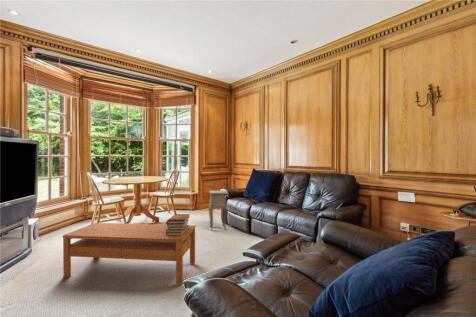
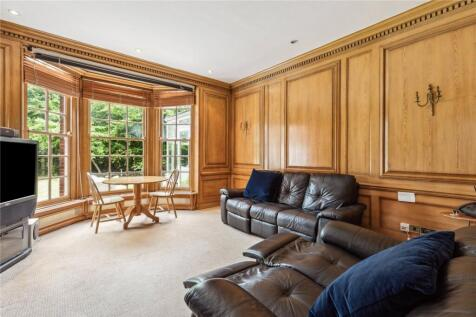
- side table (217, 208)
- coffee table (133, 249)
- book stack (178, 224)
